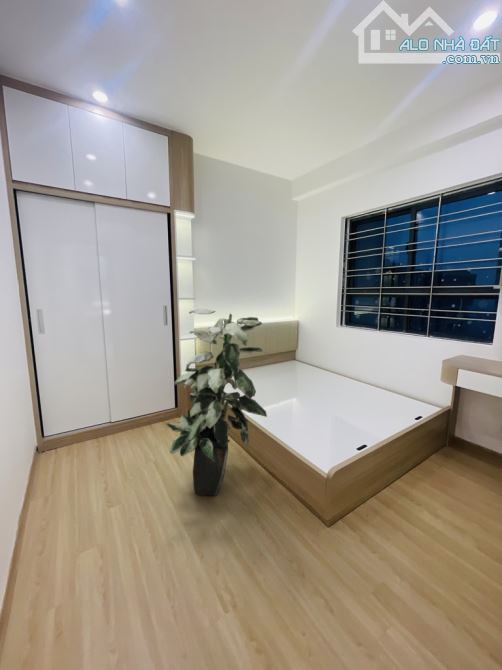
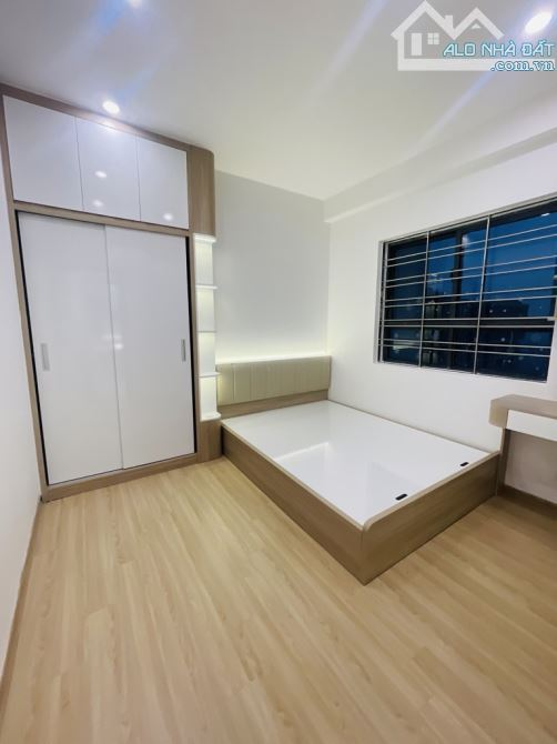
- indoor plant (215, 400)
